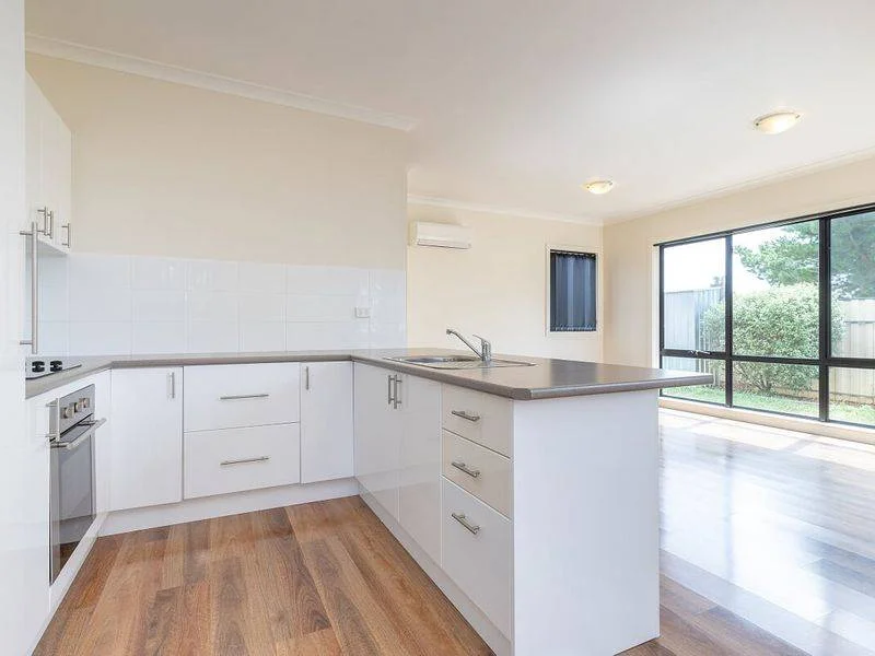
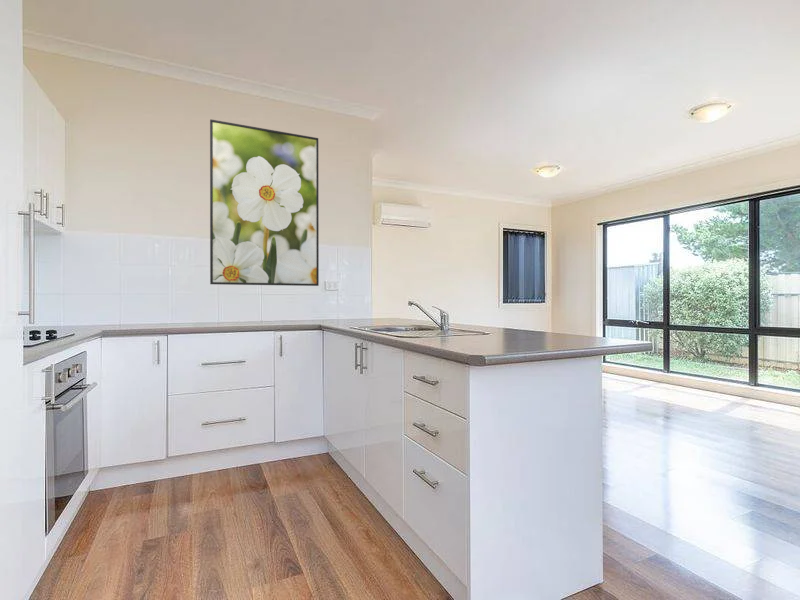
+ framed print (267, 207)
